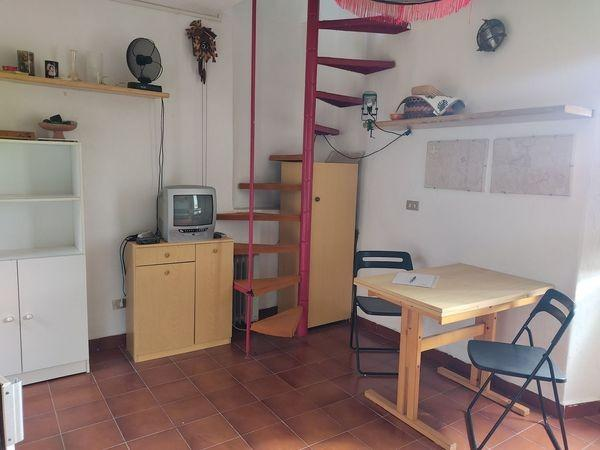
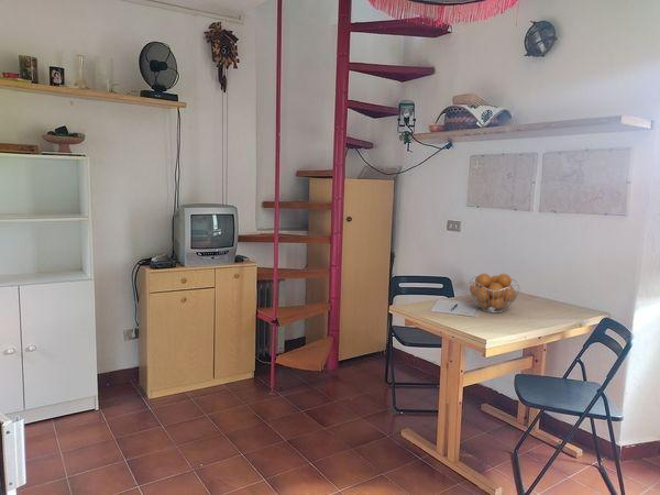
+ fruit basket (493, 292)
